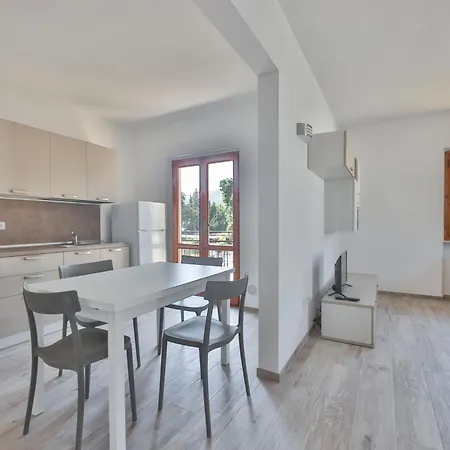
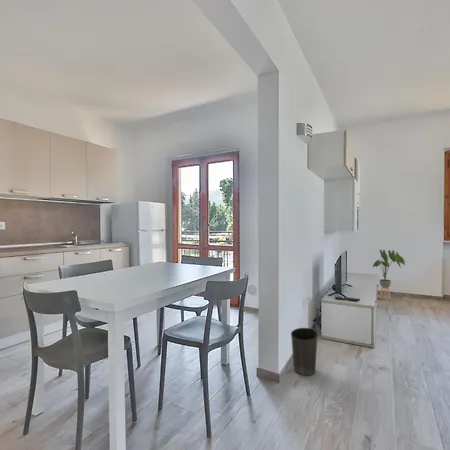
+ waste basket (304, 352)
+ house plant (386, 273)
